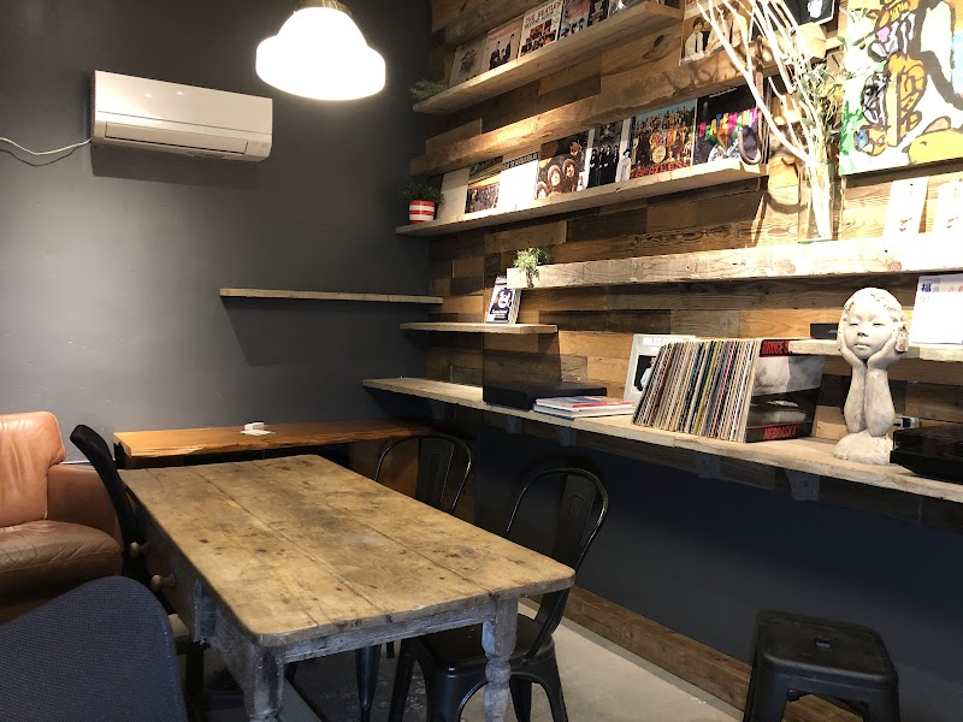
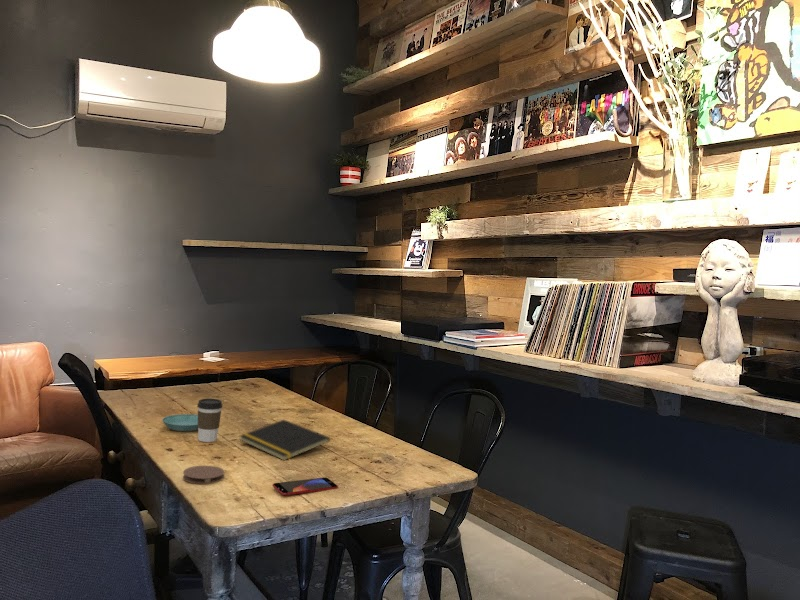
+ coaster (203, 474)
+ saucer (185, 423)
+ coffee cup (208, 420)
+ notepad (284, 438)
+ smartphone (305, 486)
